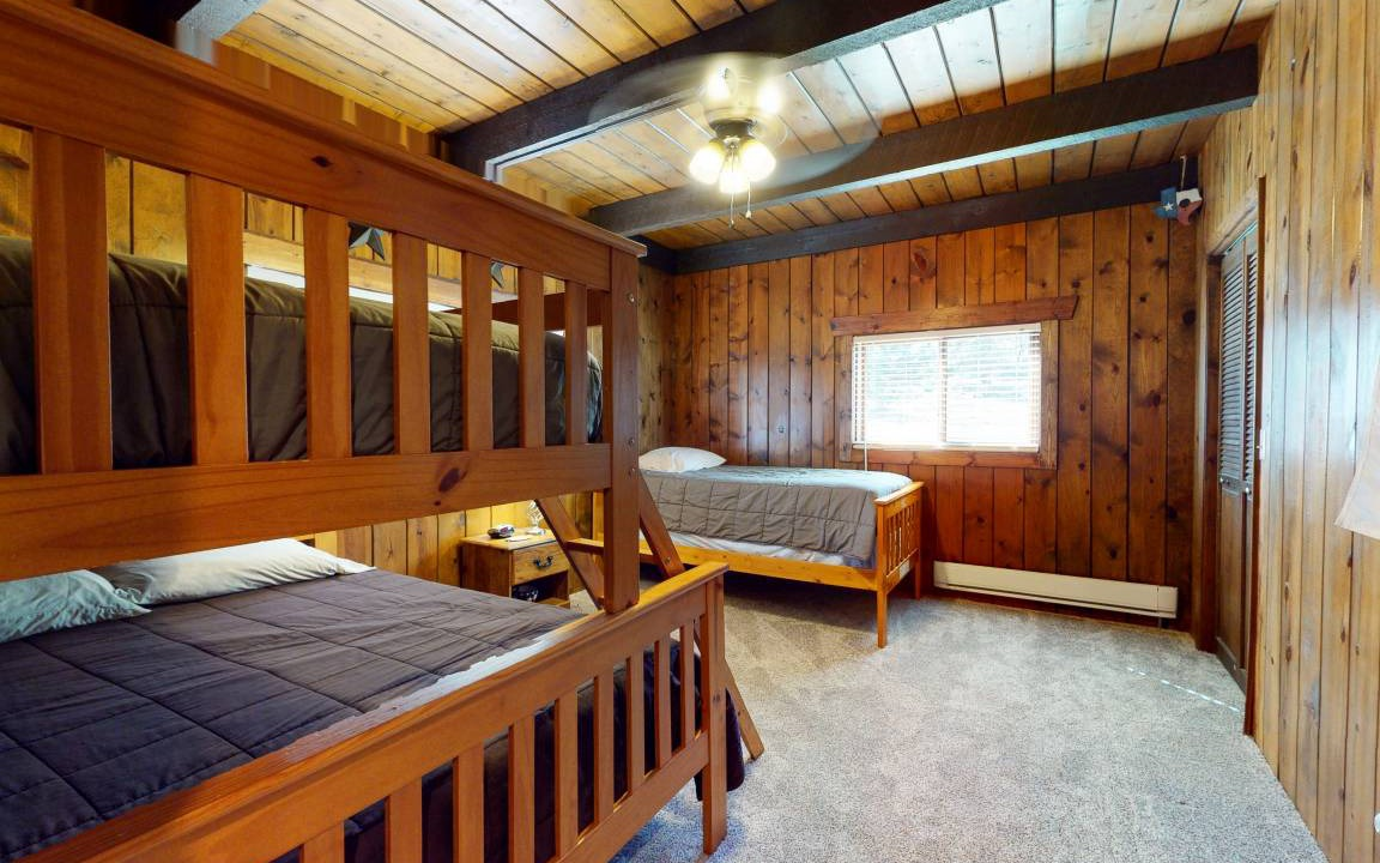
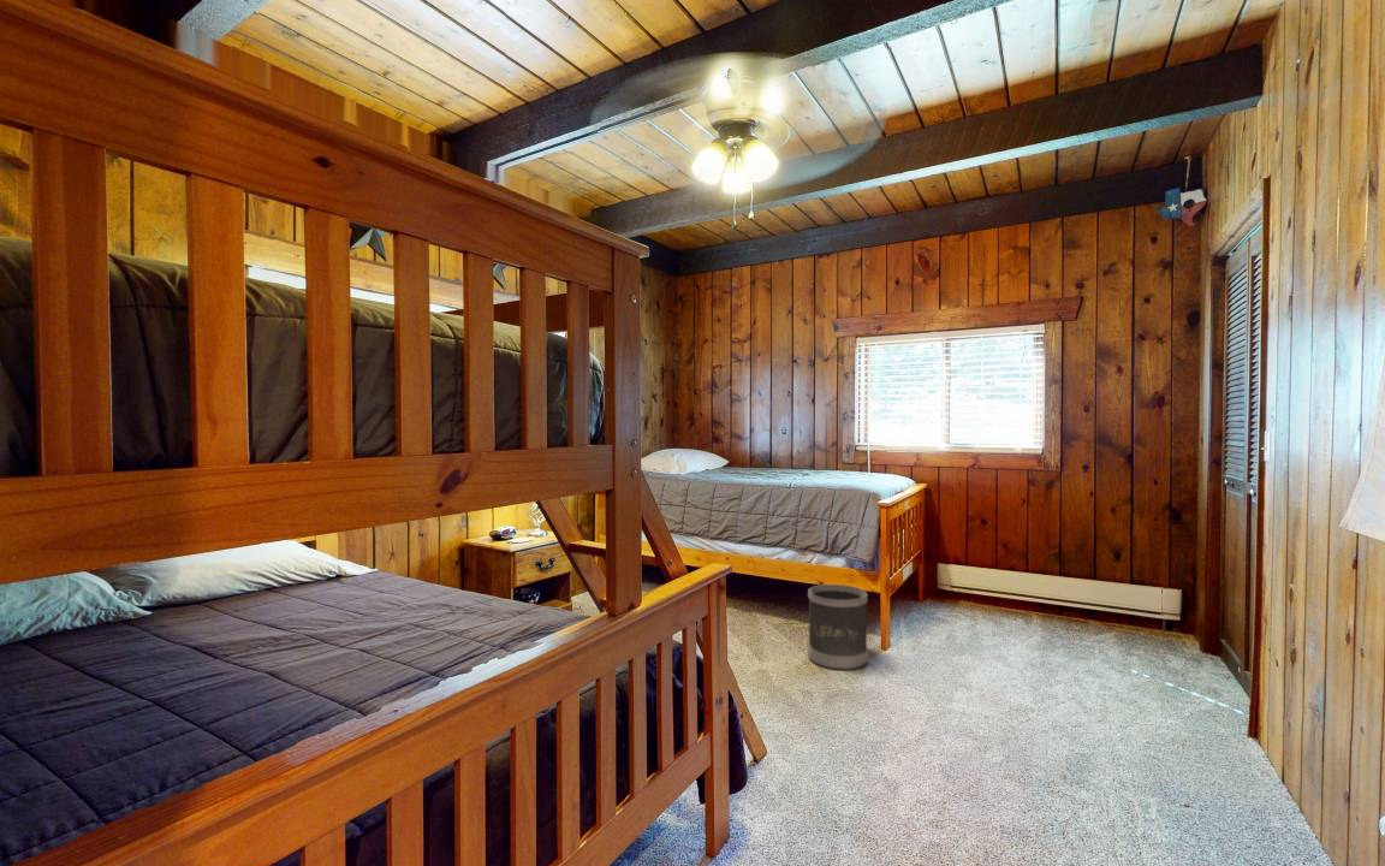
+ wastebasket (837, 624)
